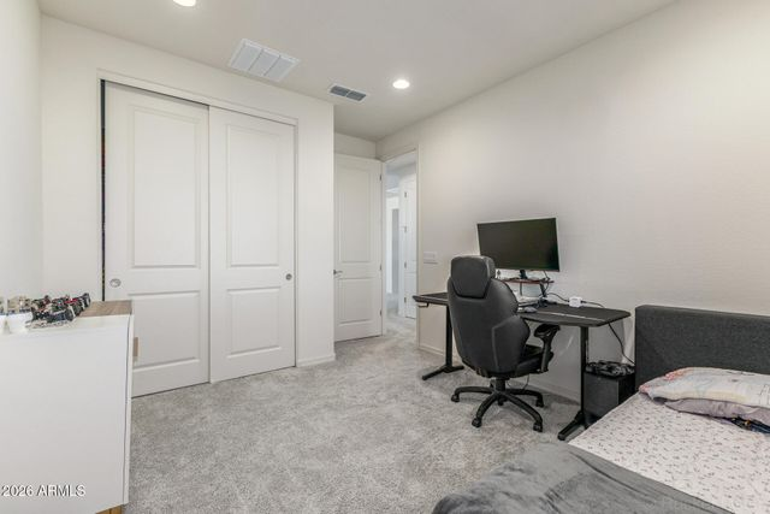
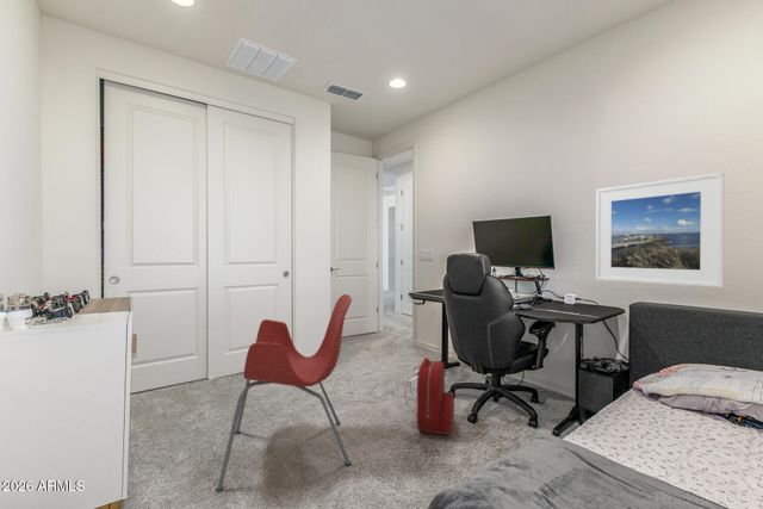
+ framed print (652, 232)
+ backpack (429, 392)
+ armchair (284, 373)
